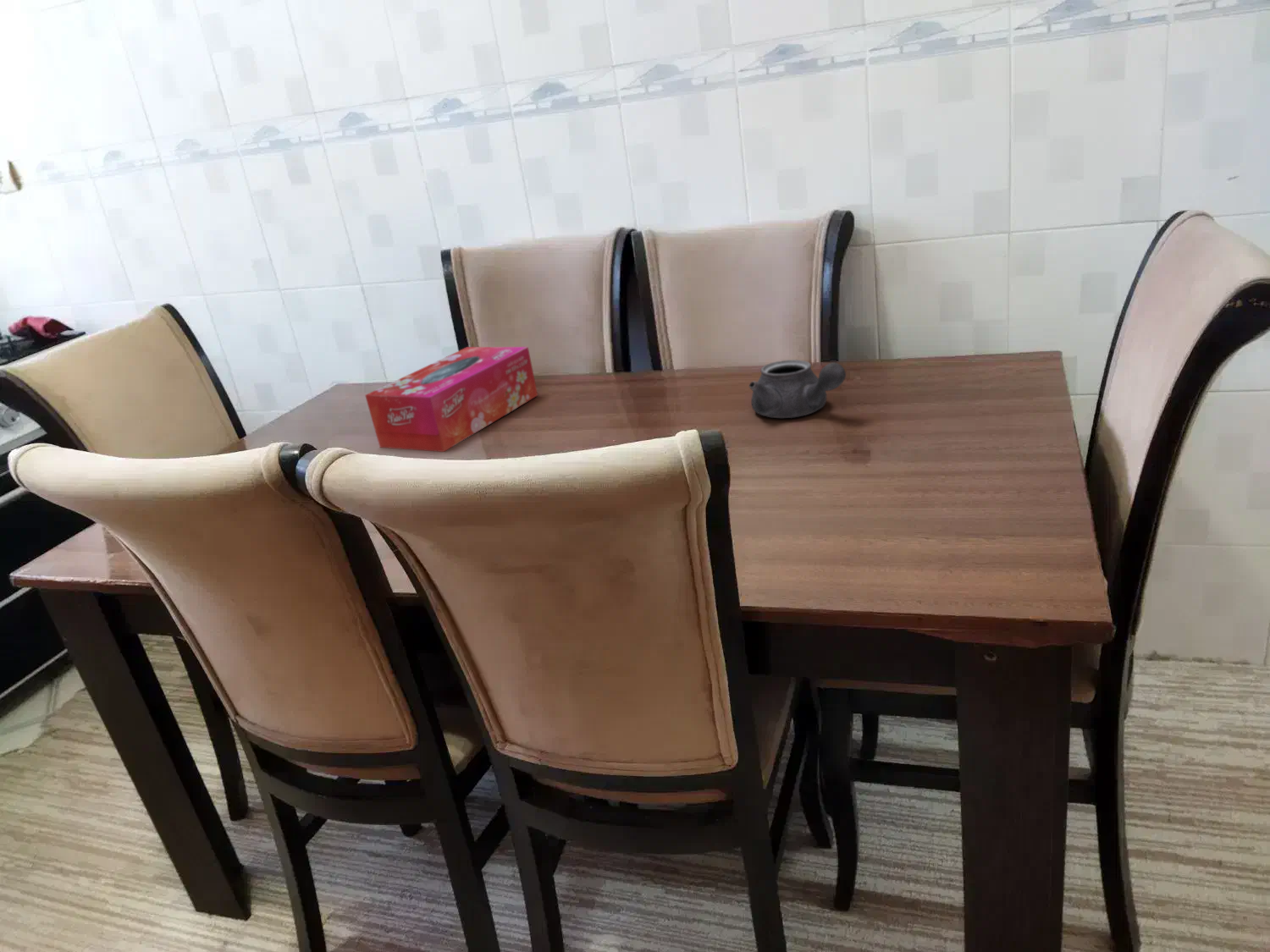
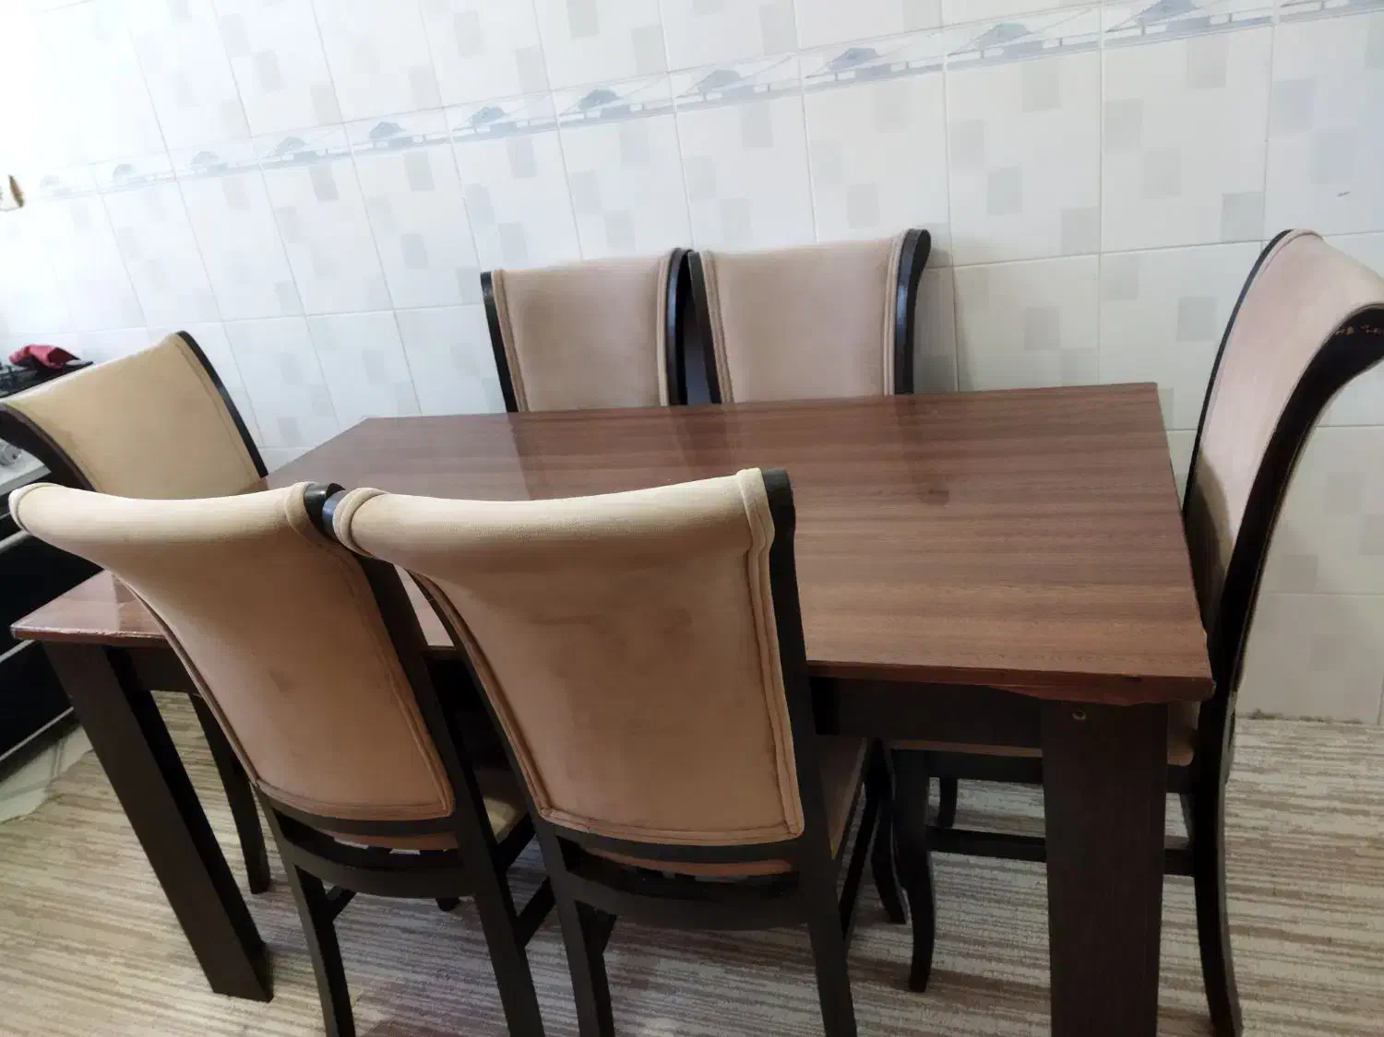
- teapot (797, 387)
- tissue box (456, 395)
